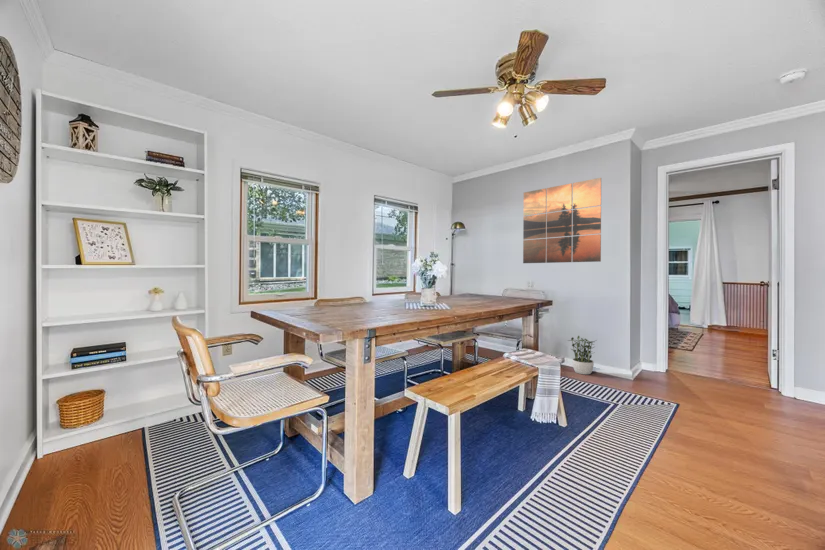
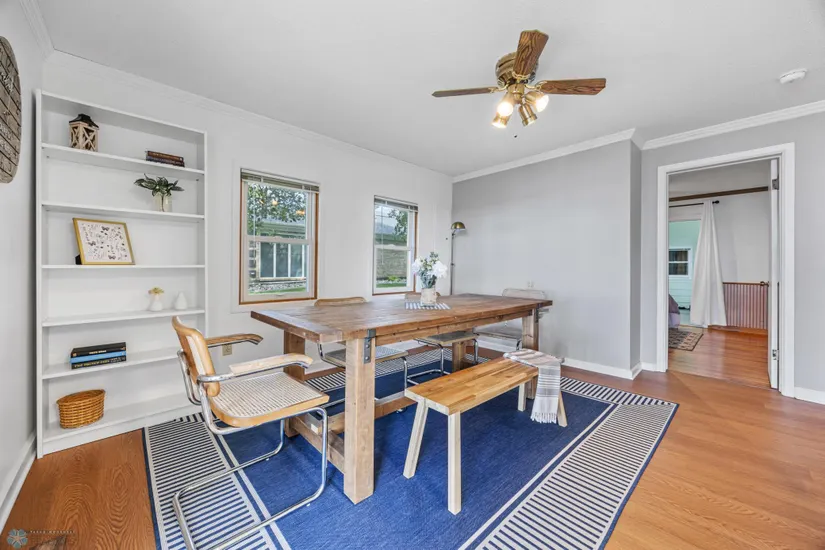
- potted plant (581, 353)
- wall art (558, 224)
